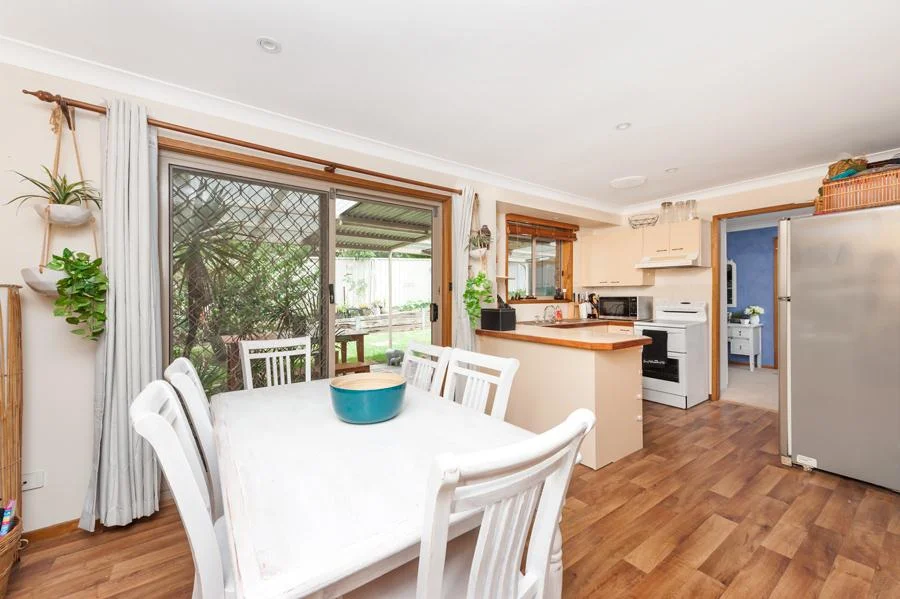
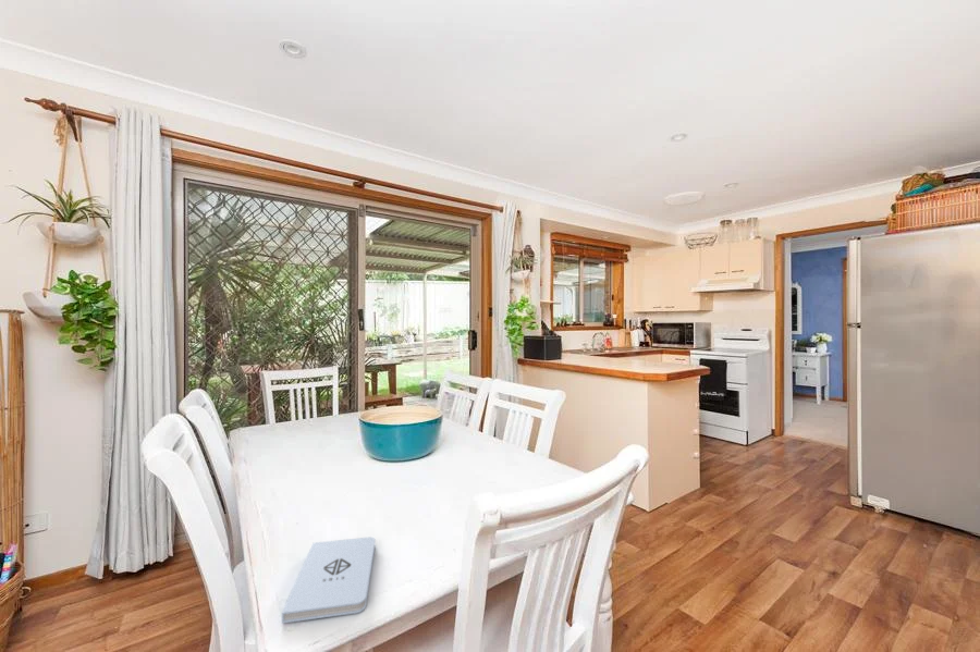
+ notepad (335, 573)
